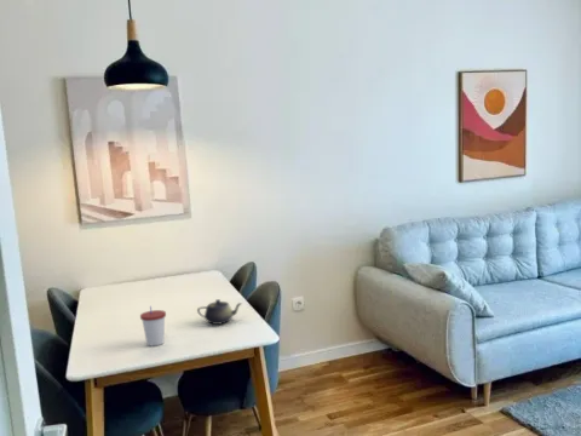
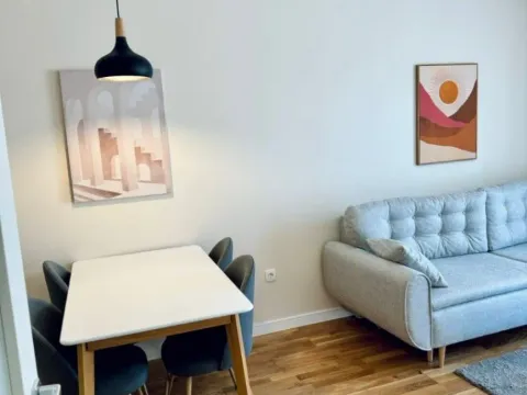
- cup (154, 325)
- teapot (219, 310)
